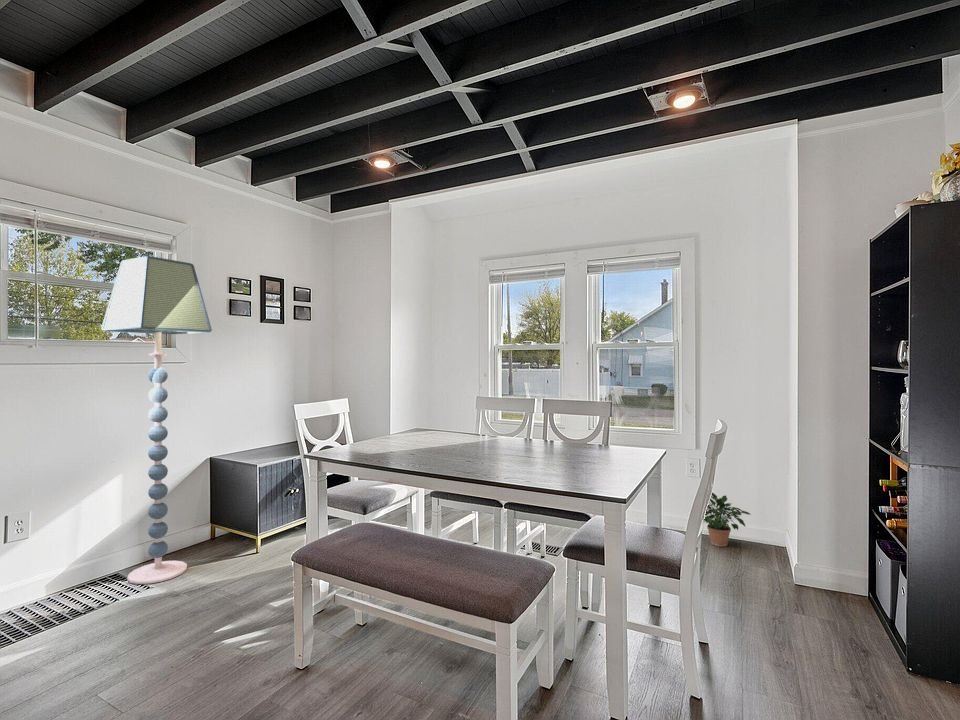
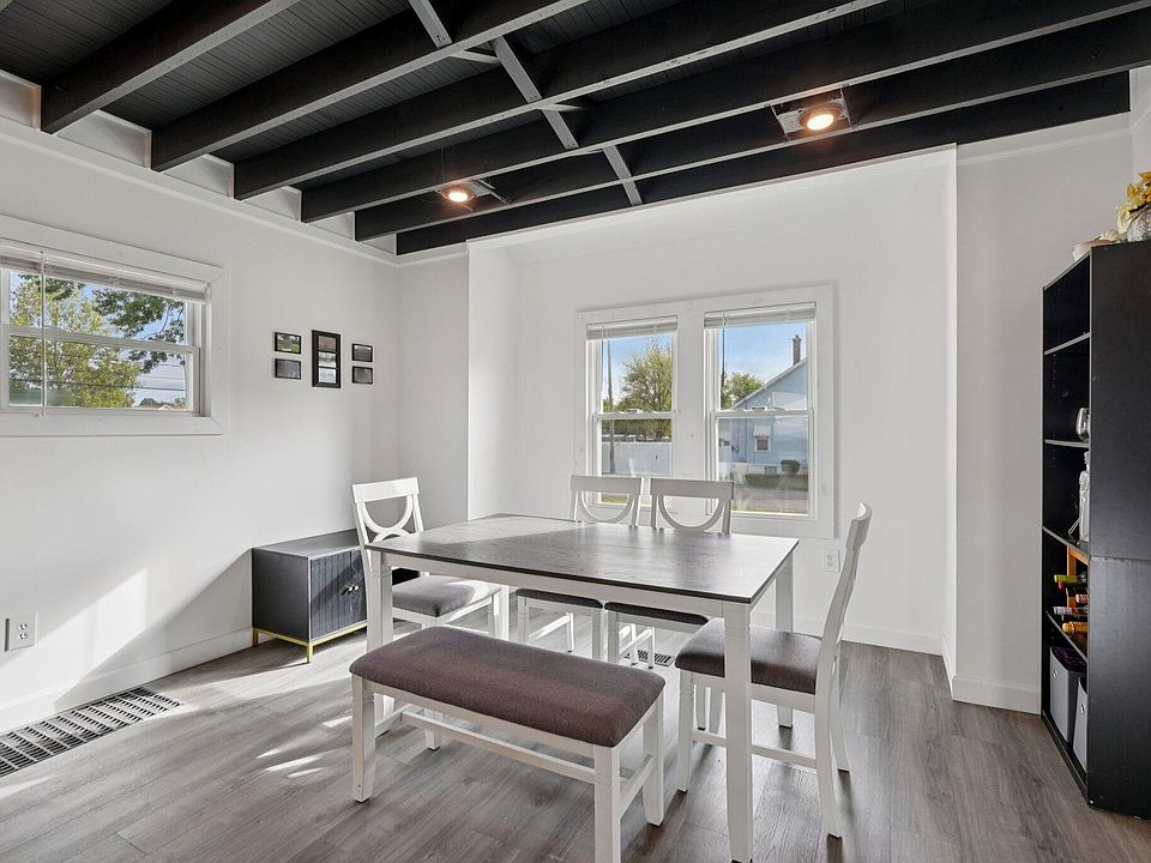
- floor lamp (158, 416)
- potted plant (723, 517)
